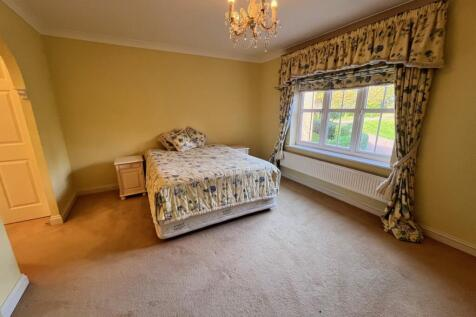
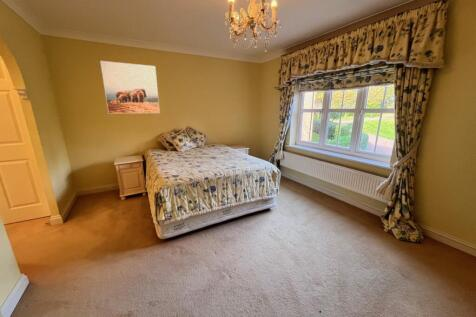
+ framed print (132, 89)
